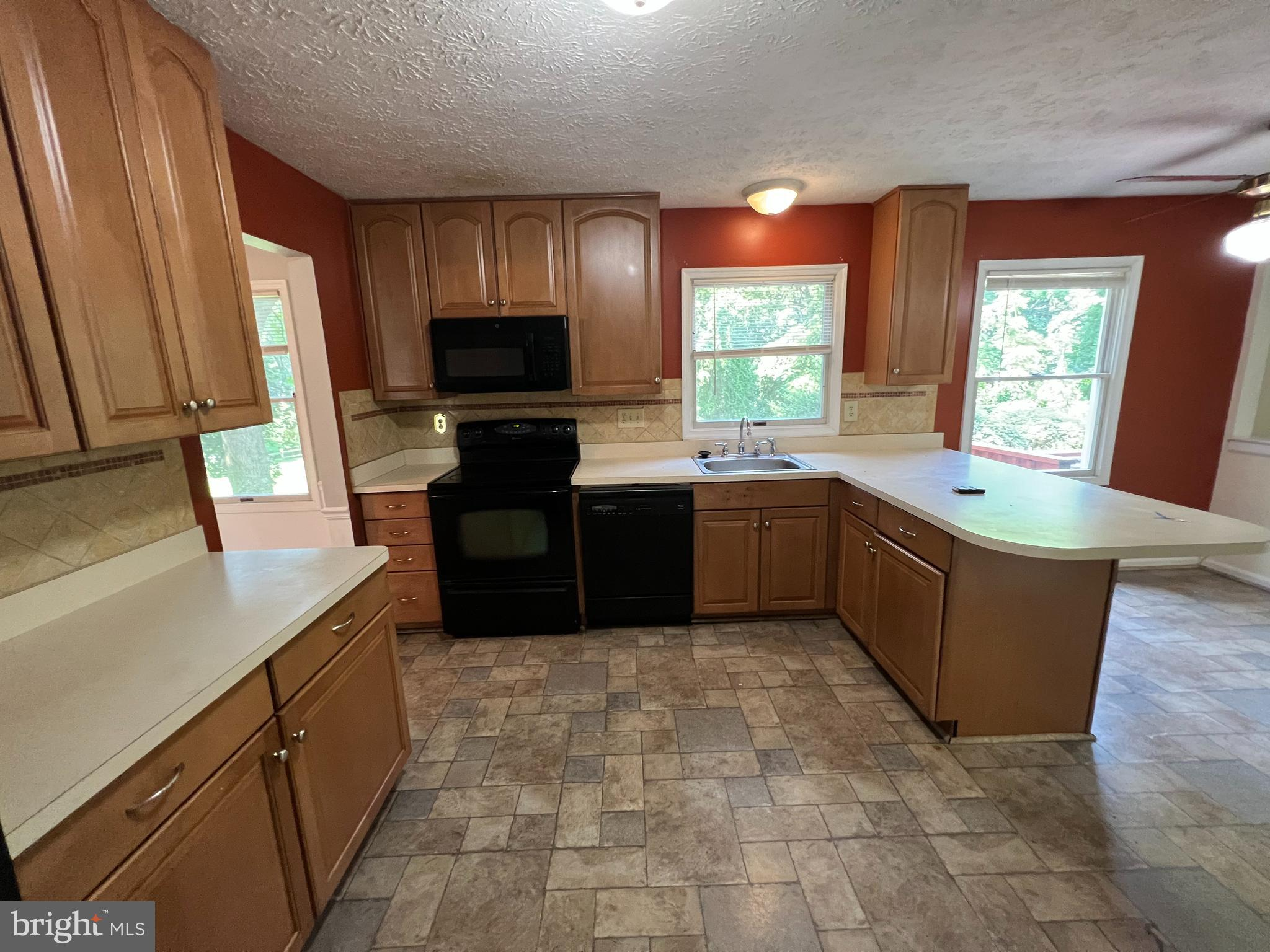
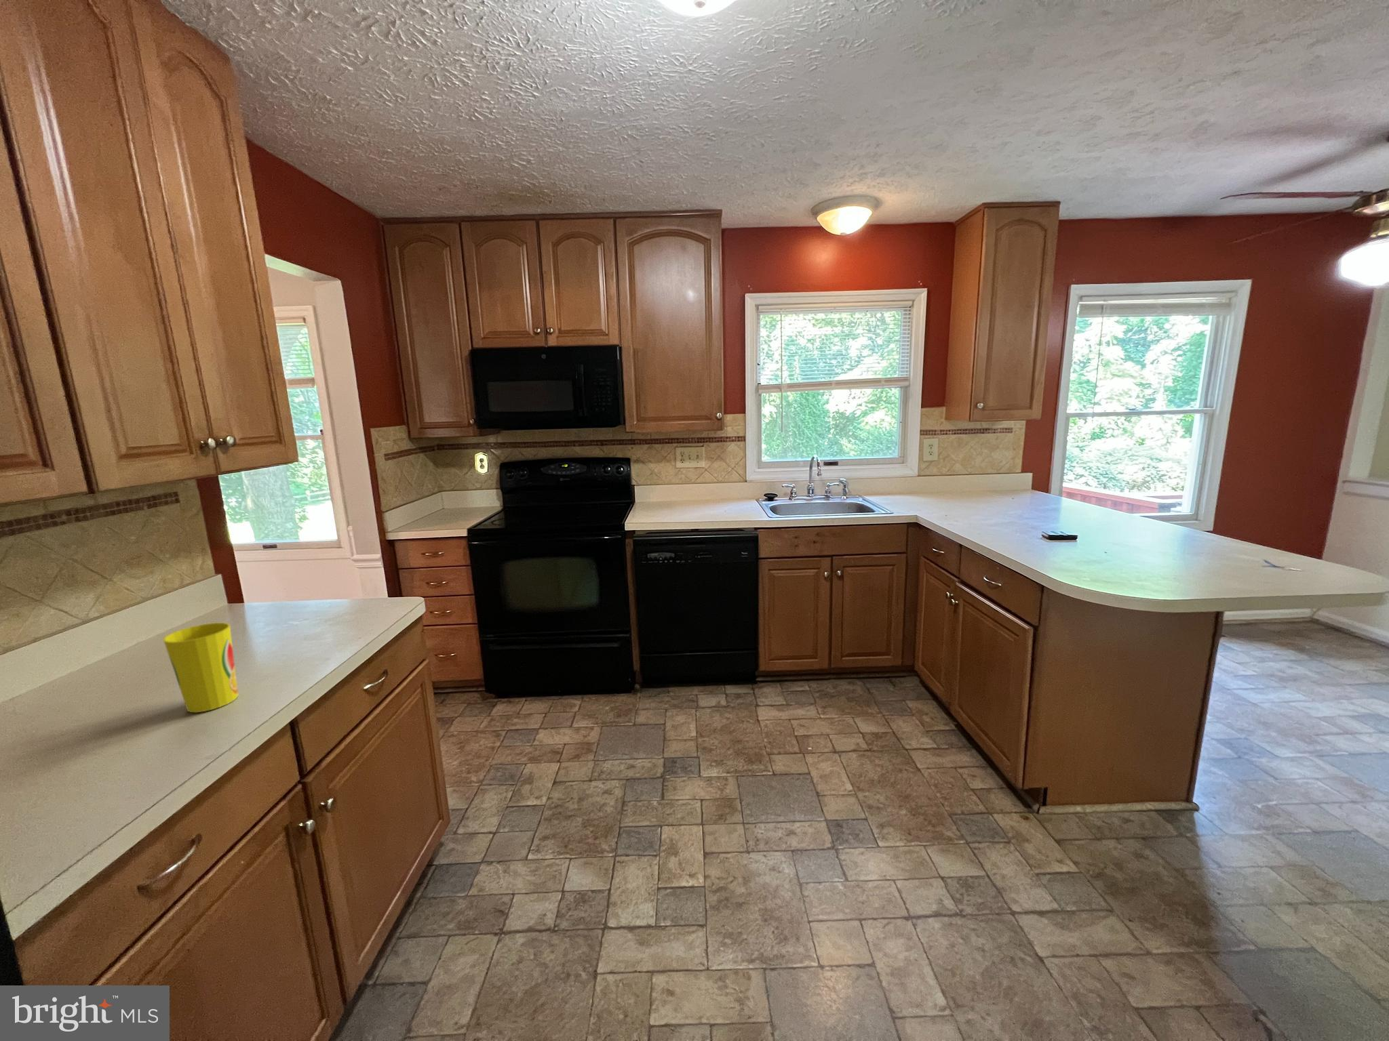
+ cup (205, 667)
